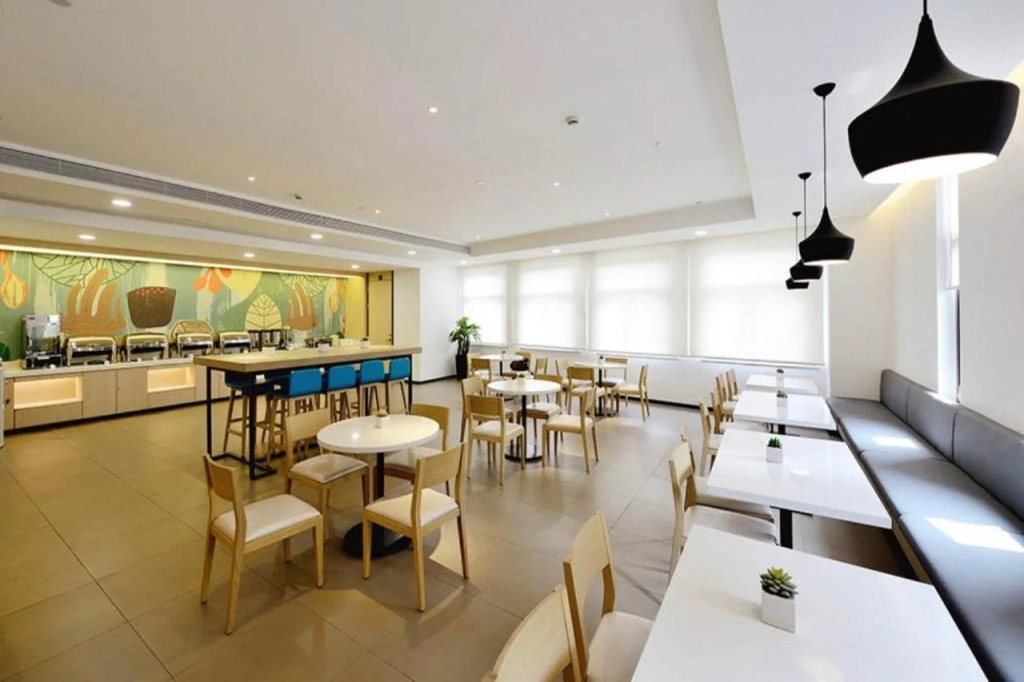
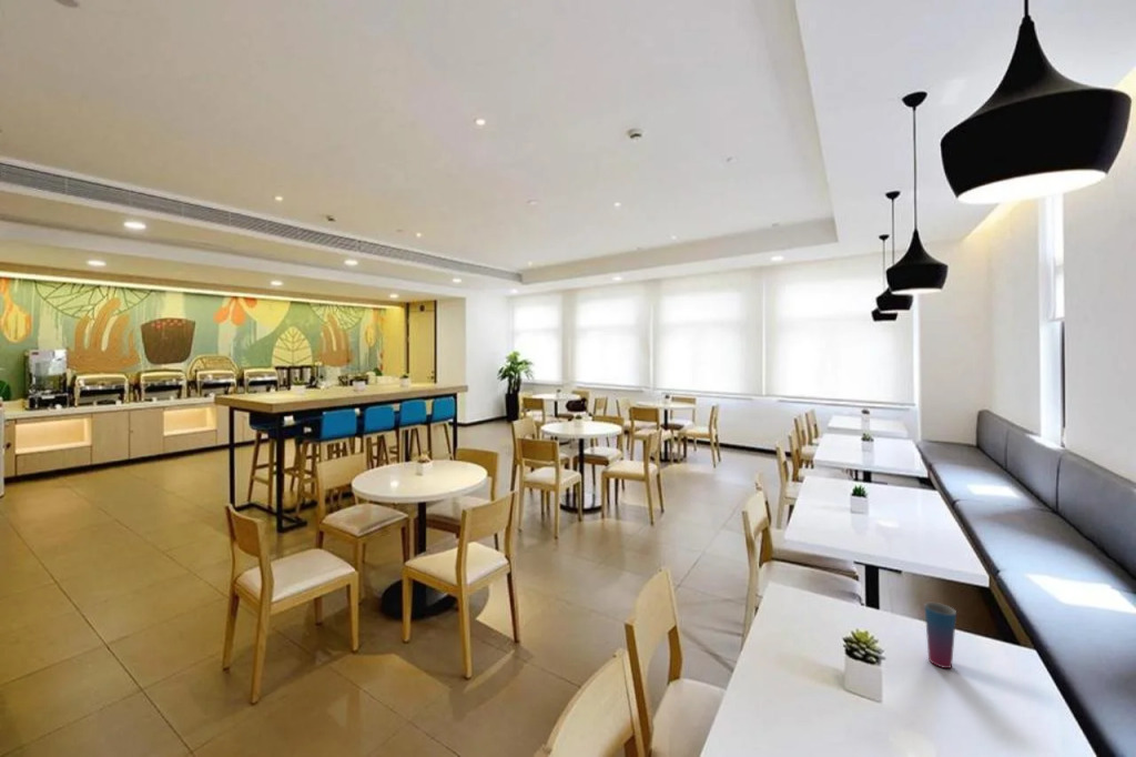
+ cup (940, 635)
